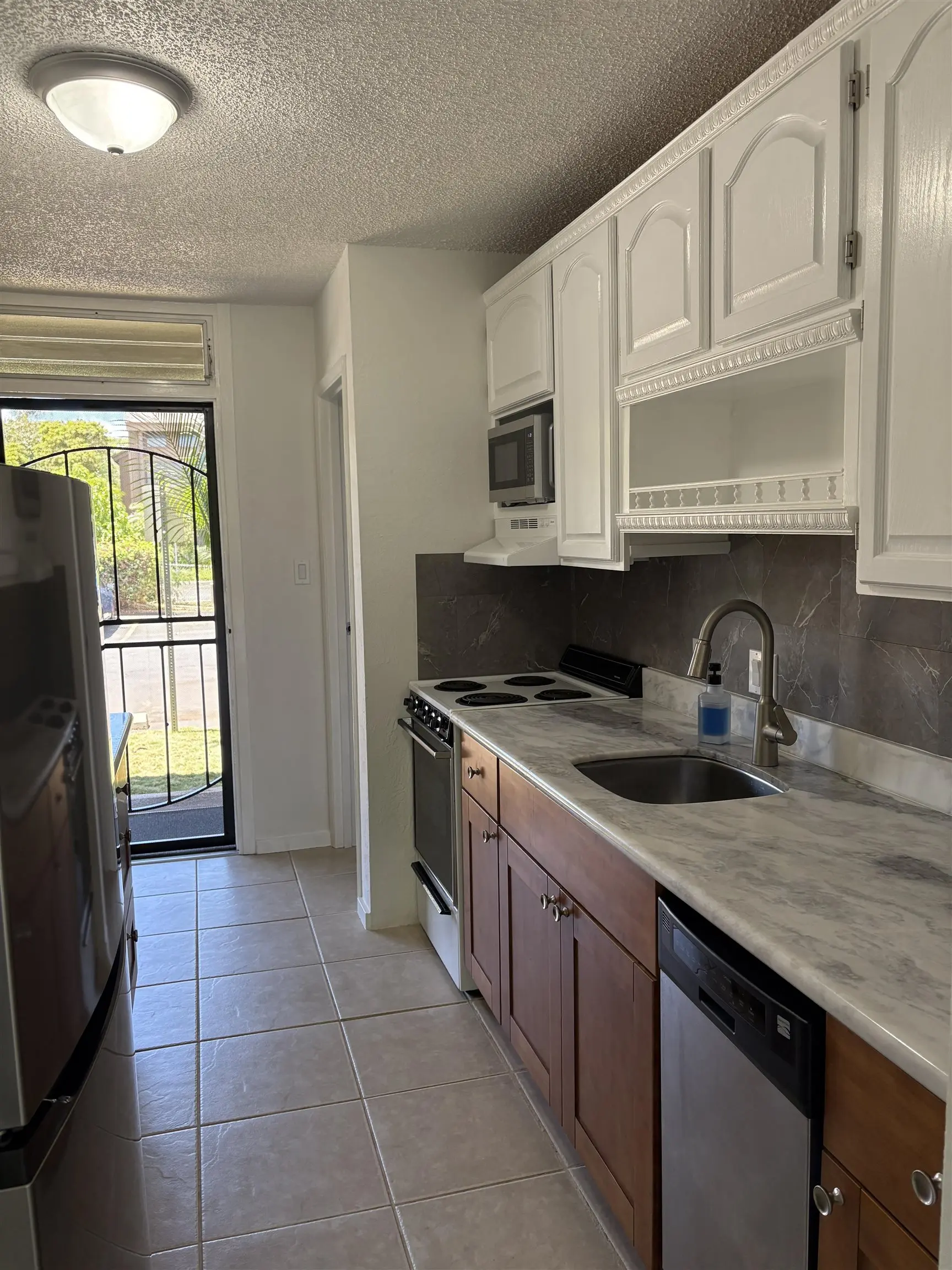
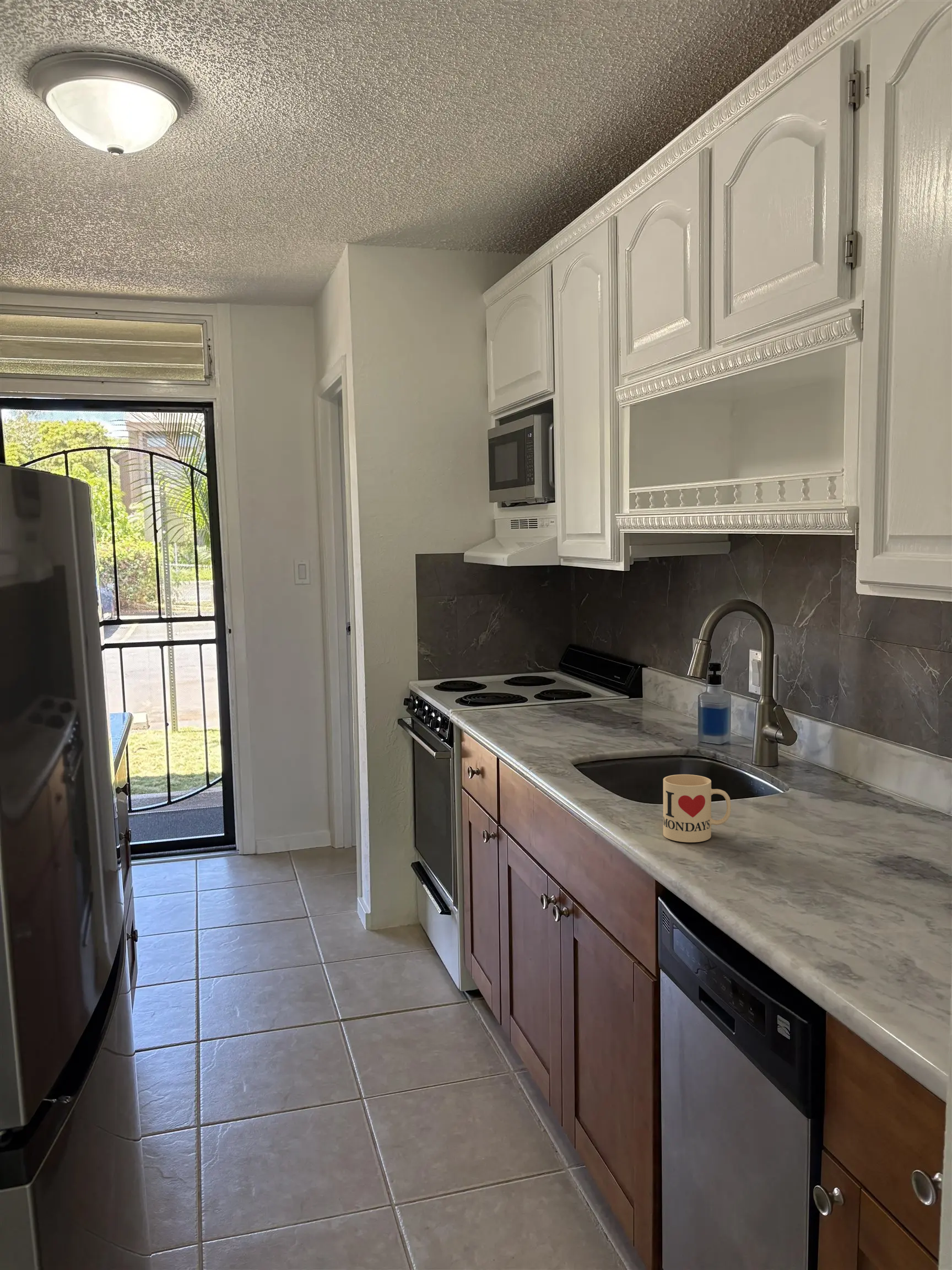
+ mug (696, 808)
